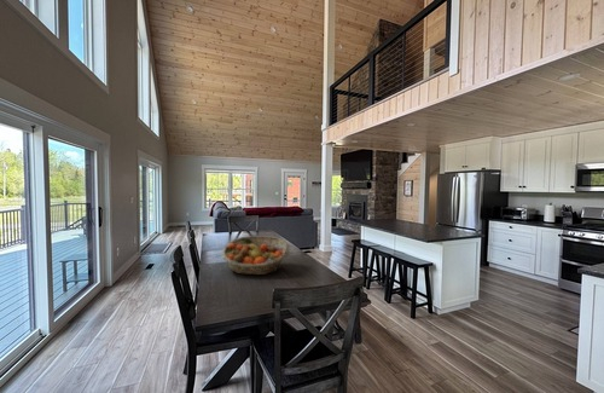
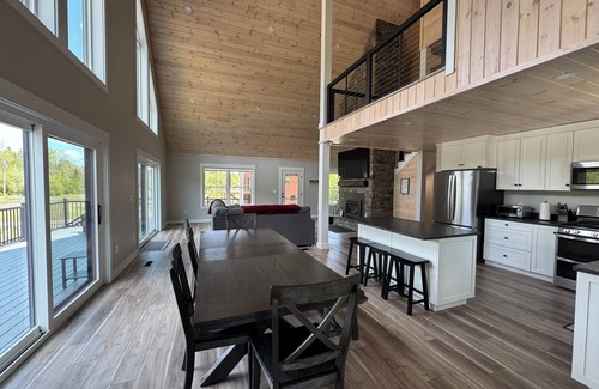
- fruit basket (255, 254)
